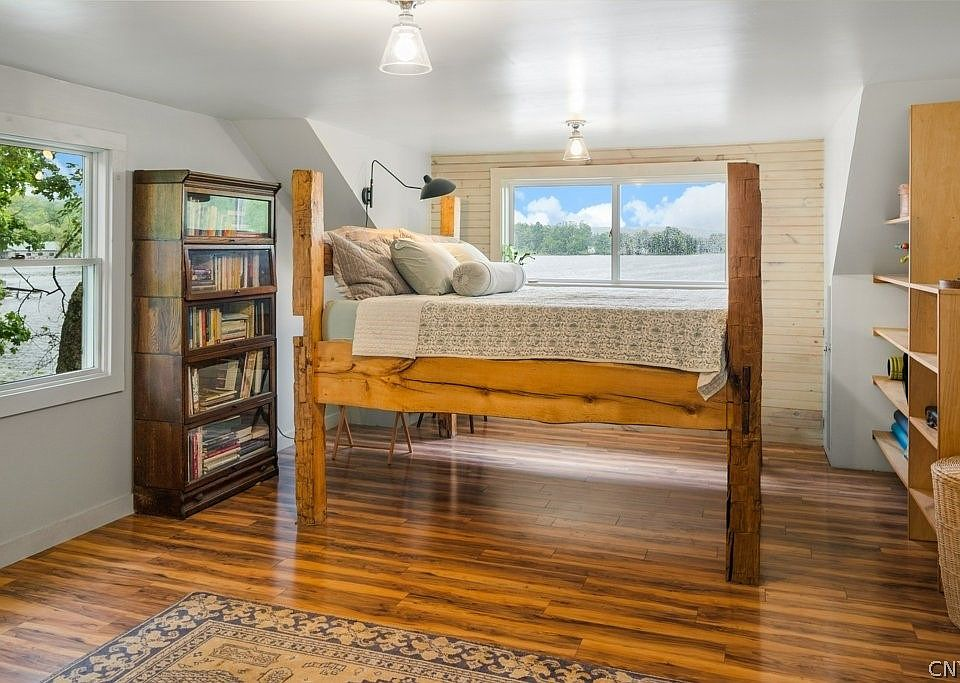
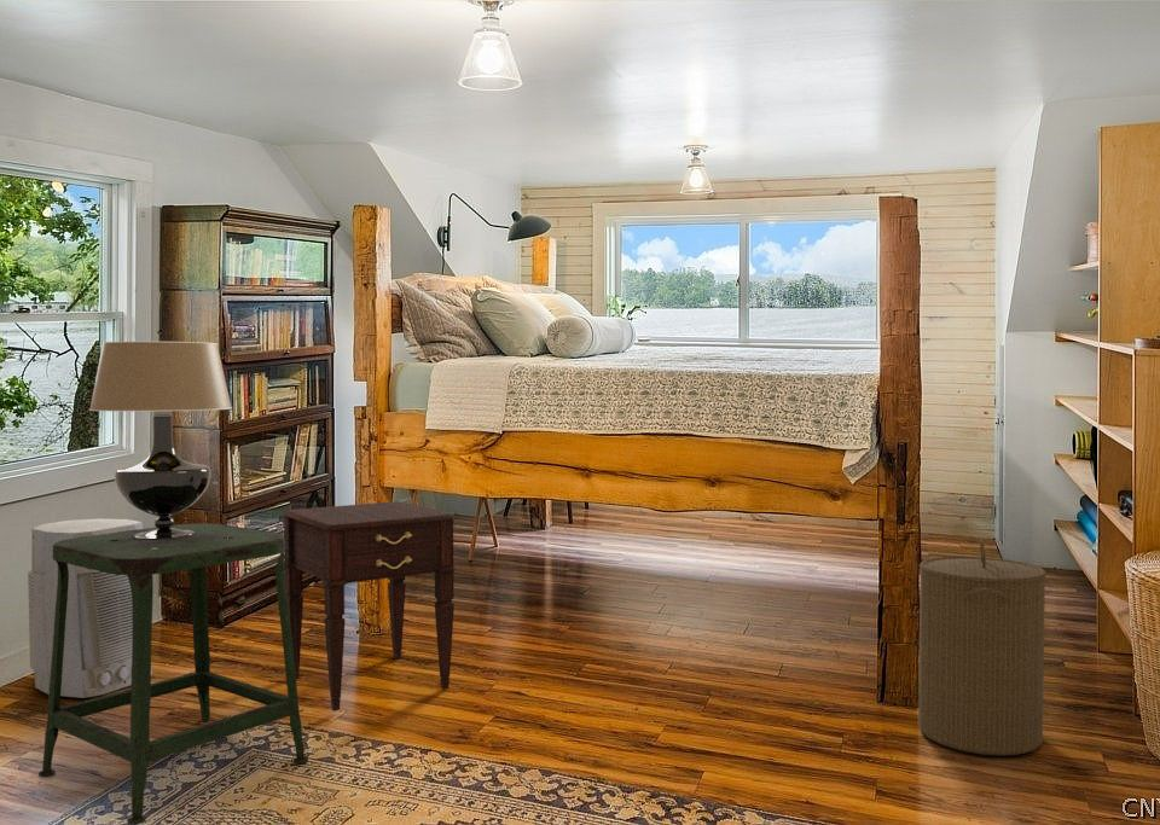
+ stool (195, 653)
+ nightstand (367, 580)
+ table lamp (162, 438)
+ air purifier (87, 603)
+ laundry hamper (980, 637)
